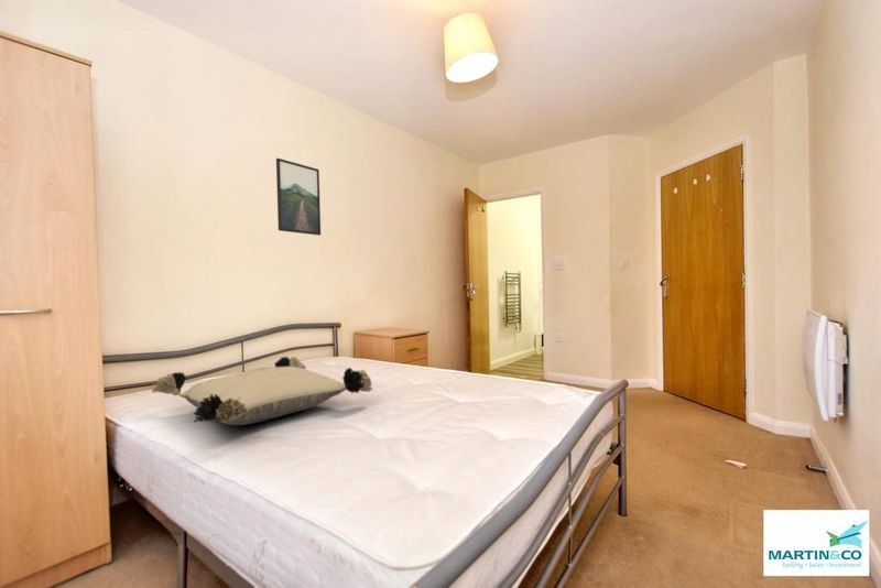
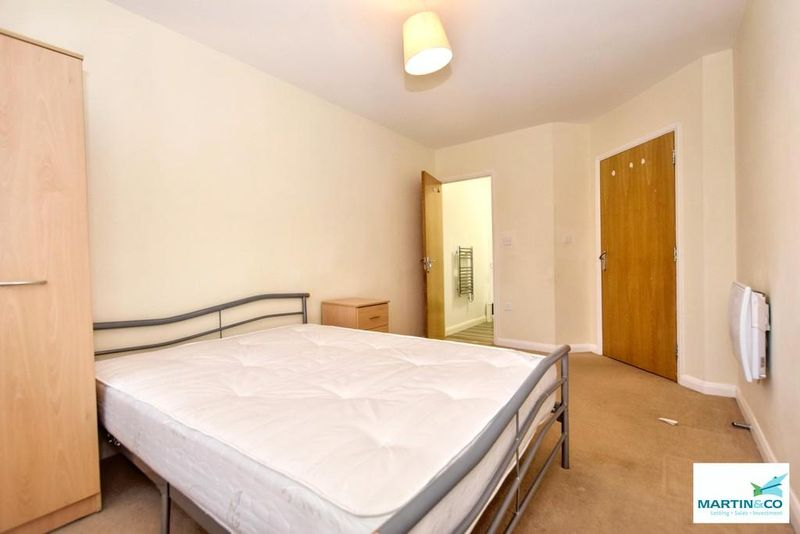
- pillow (263, 391)
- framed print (300, 198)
